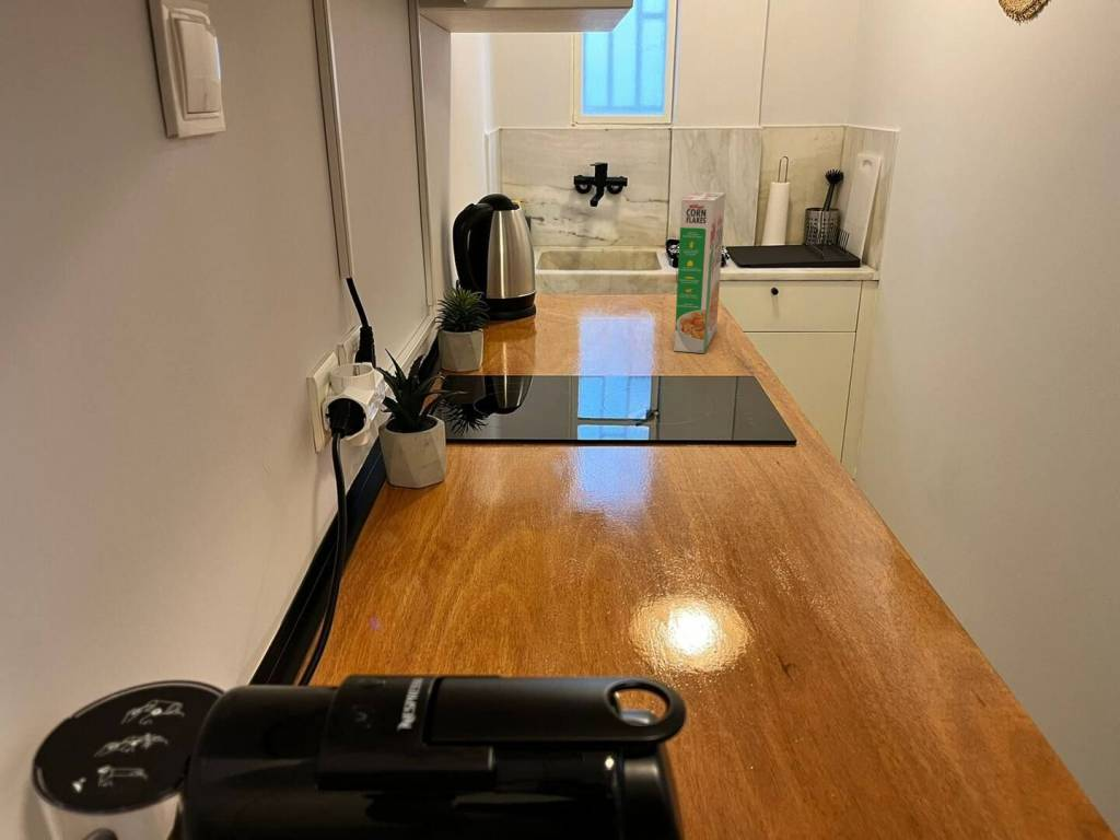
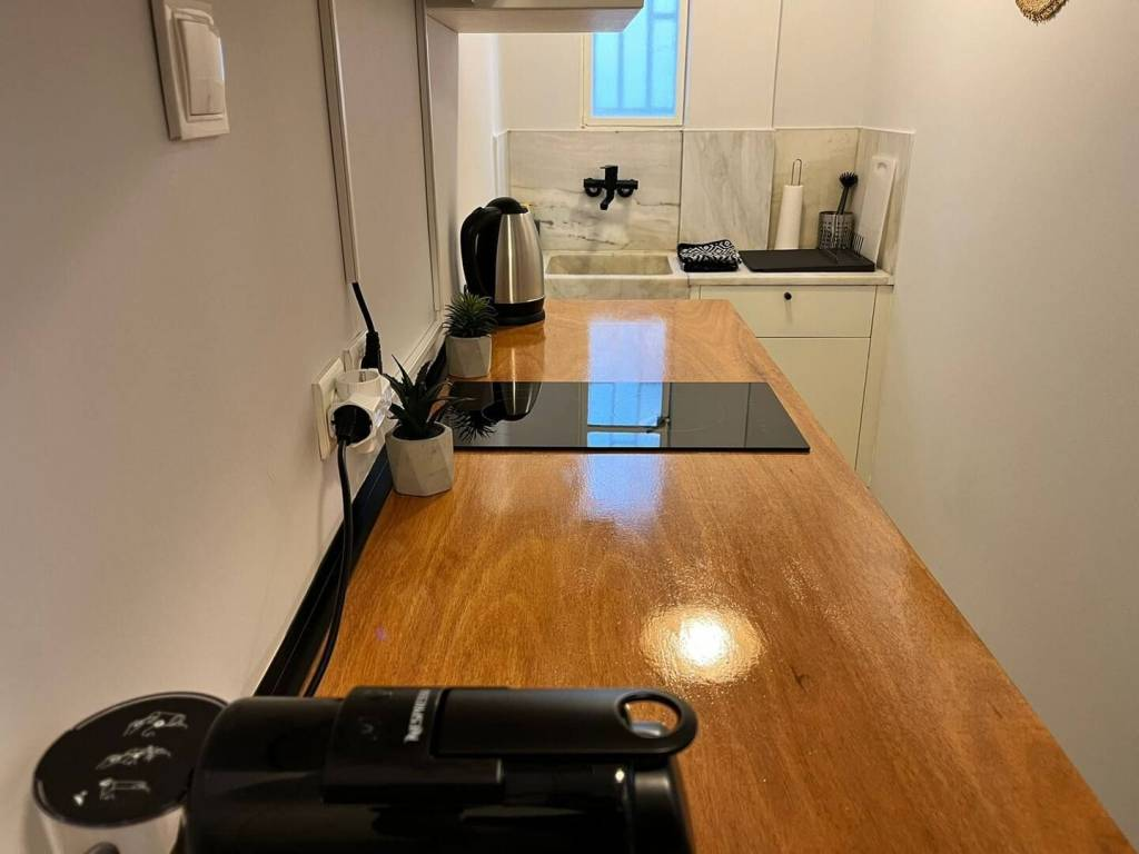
- cereal box (700, 269)
